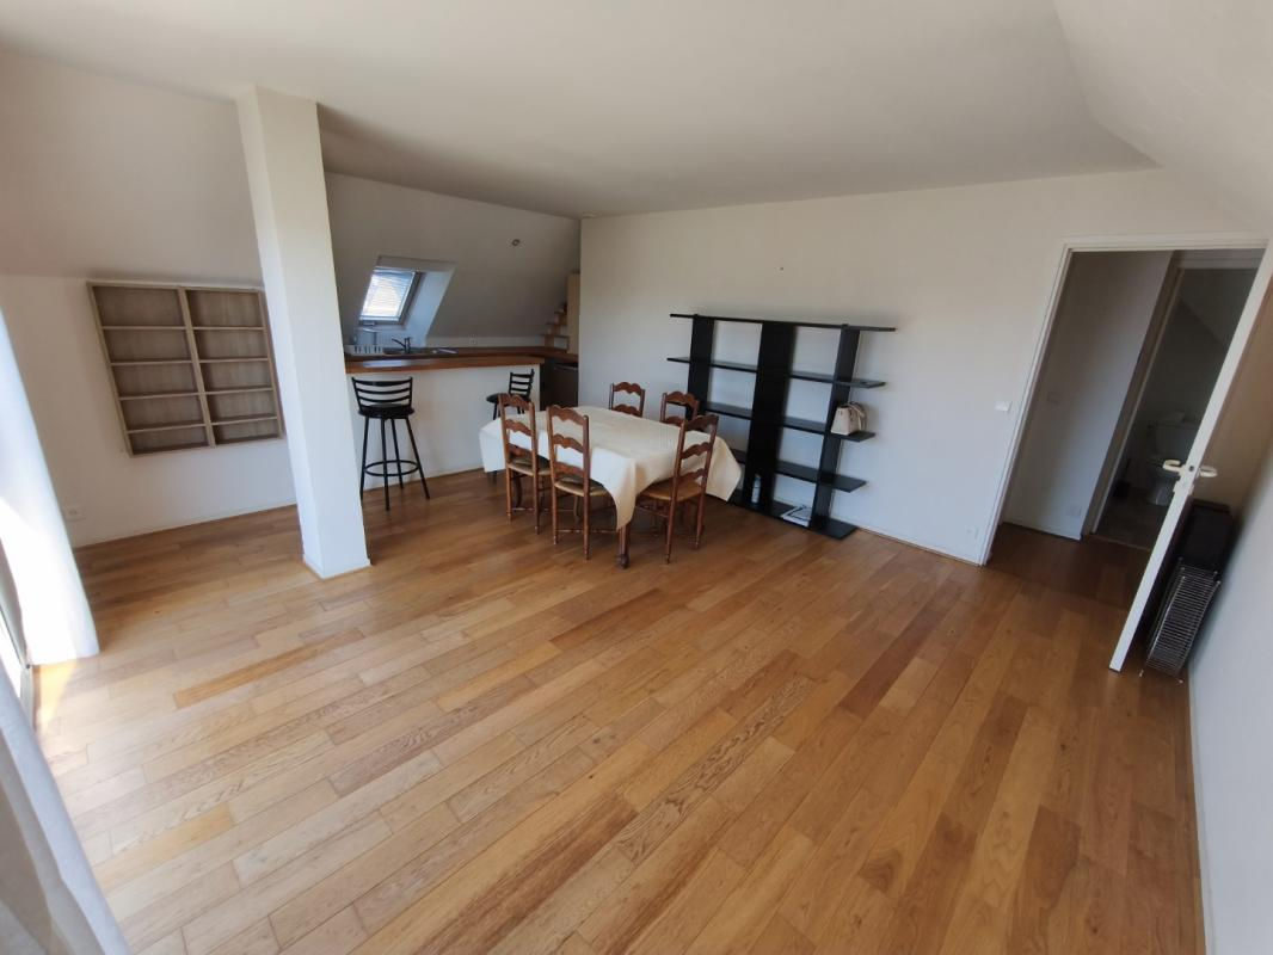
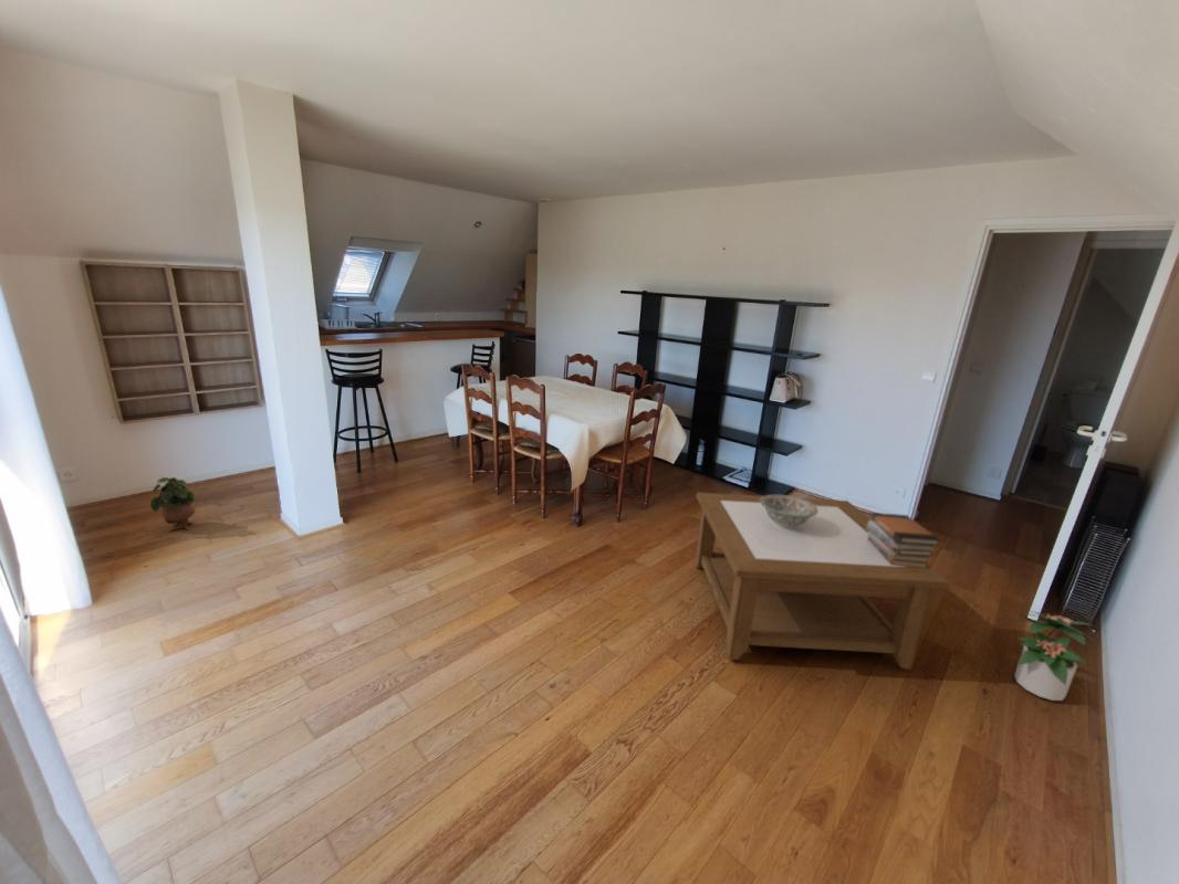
+ coffee table (794, 570)
+ book stack (899, 538)
+ decorative bowl (786, 514)
+ potted plant (1047, 650)
+ potted plant (174, 502)
